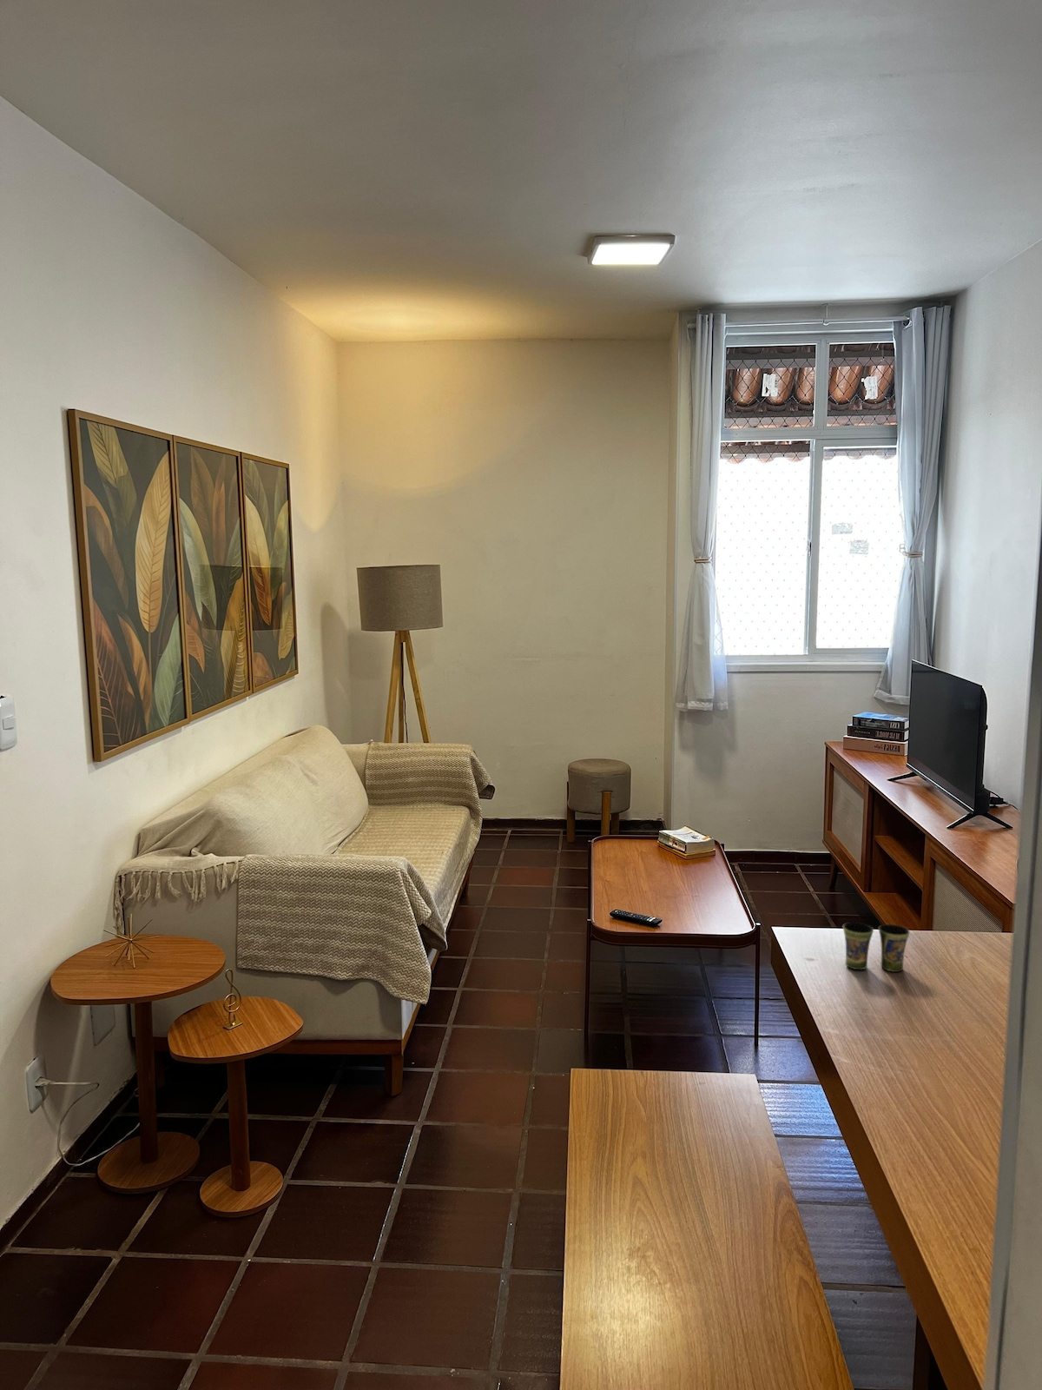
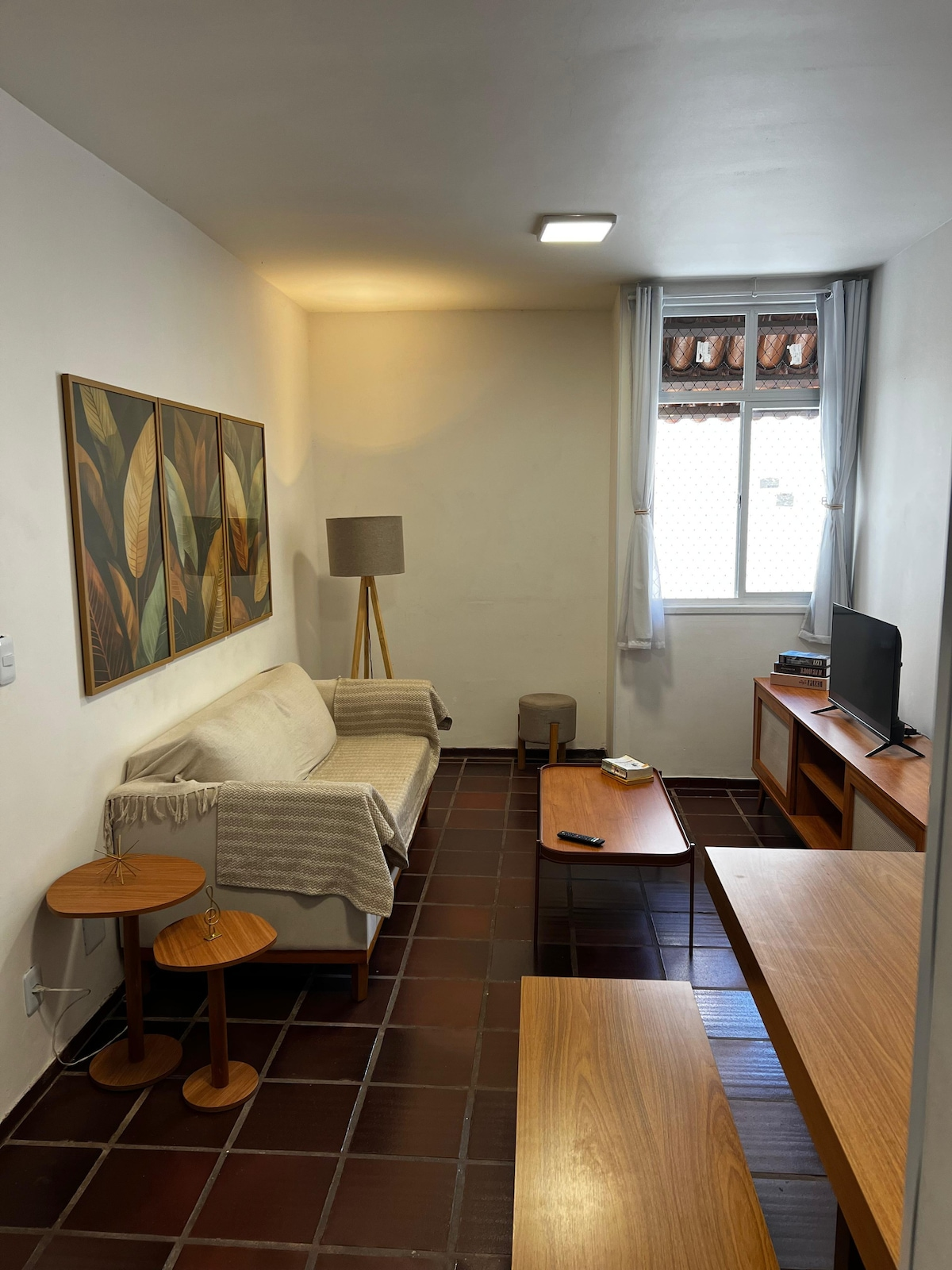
- cup (868, 948)
